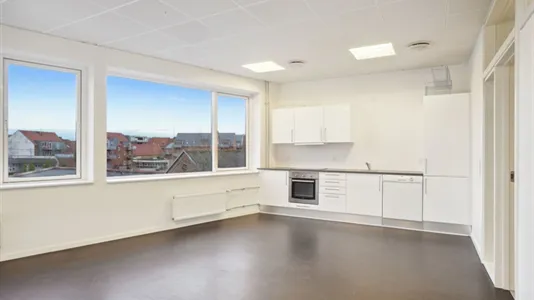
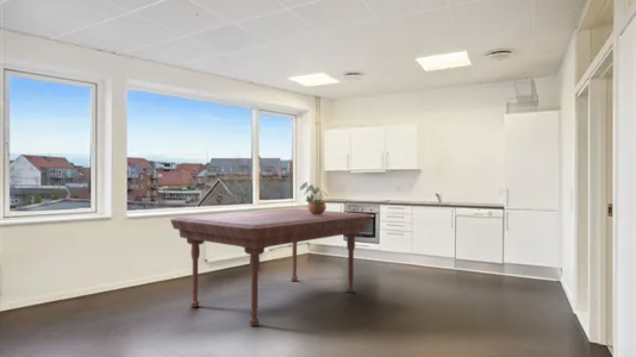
+ dining table (274, 245)
+ potted plant (312, 198)
